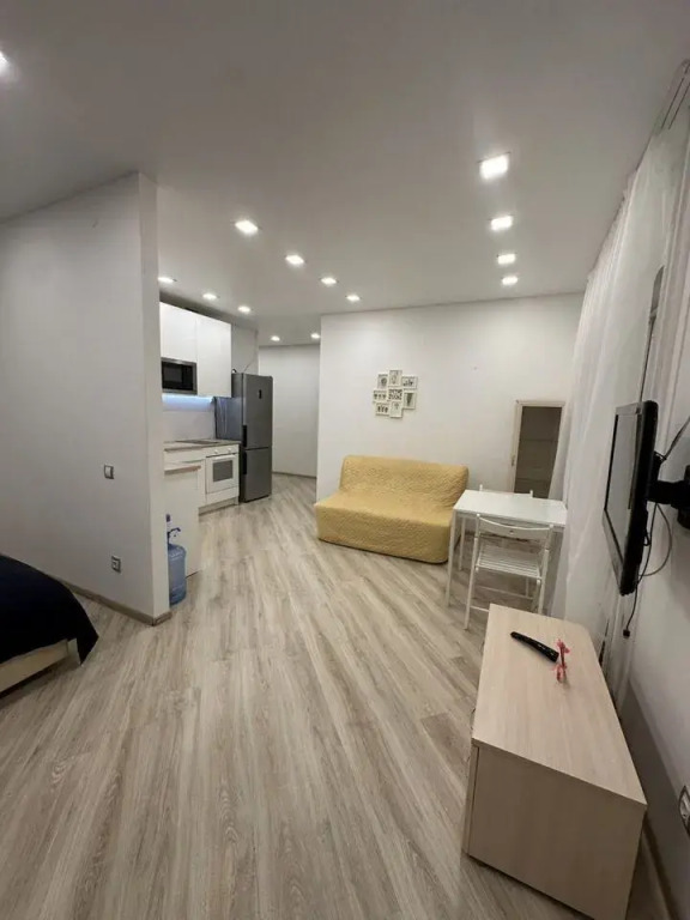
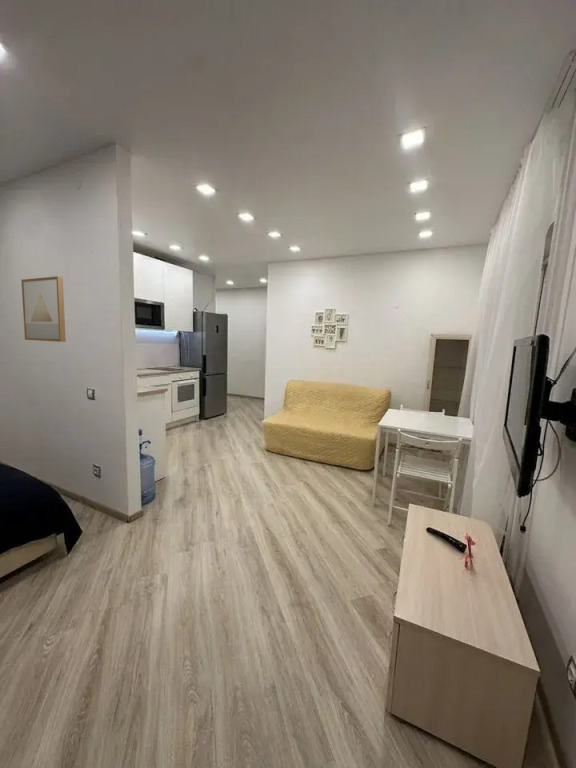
+ wall art (43, 310)
